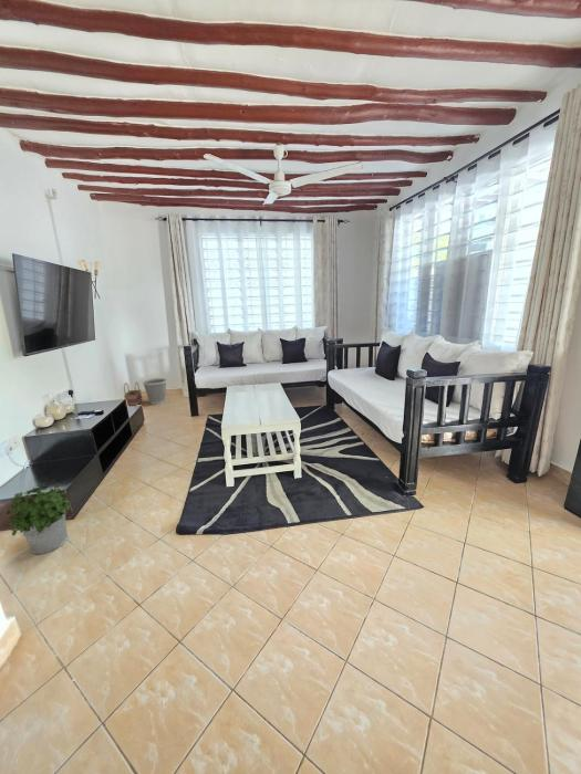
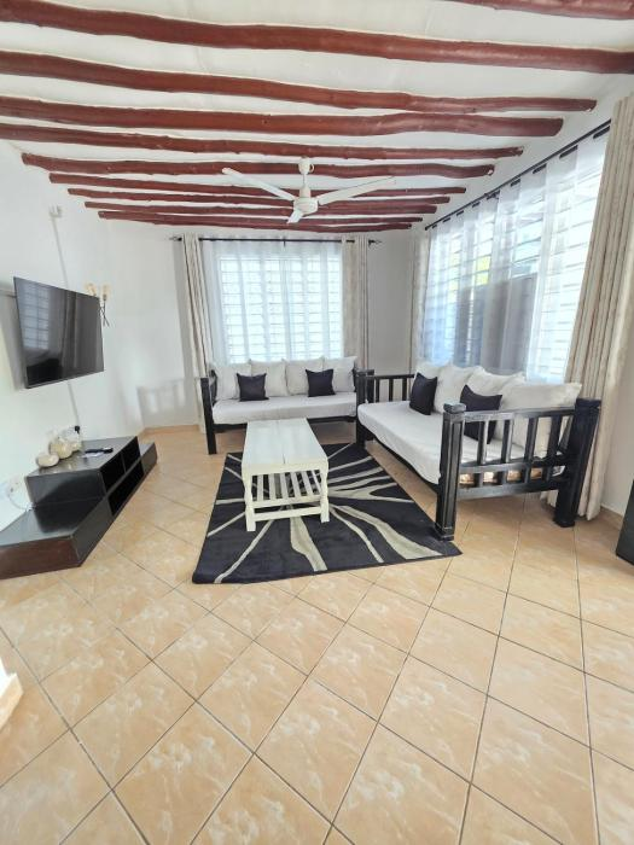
- basket (132, 393)
- potted plant (39, 517)
- wastebasket (156, 391)
